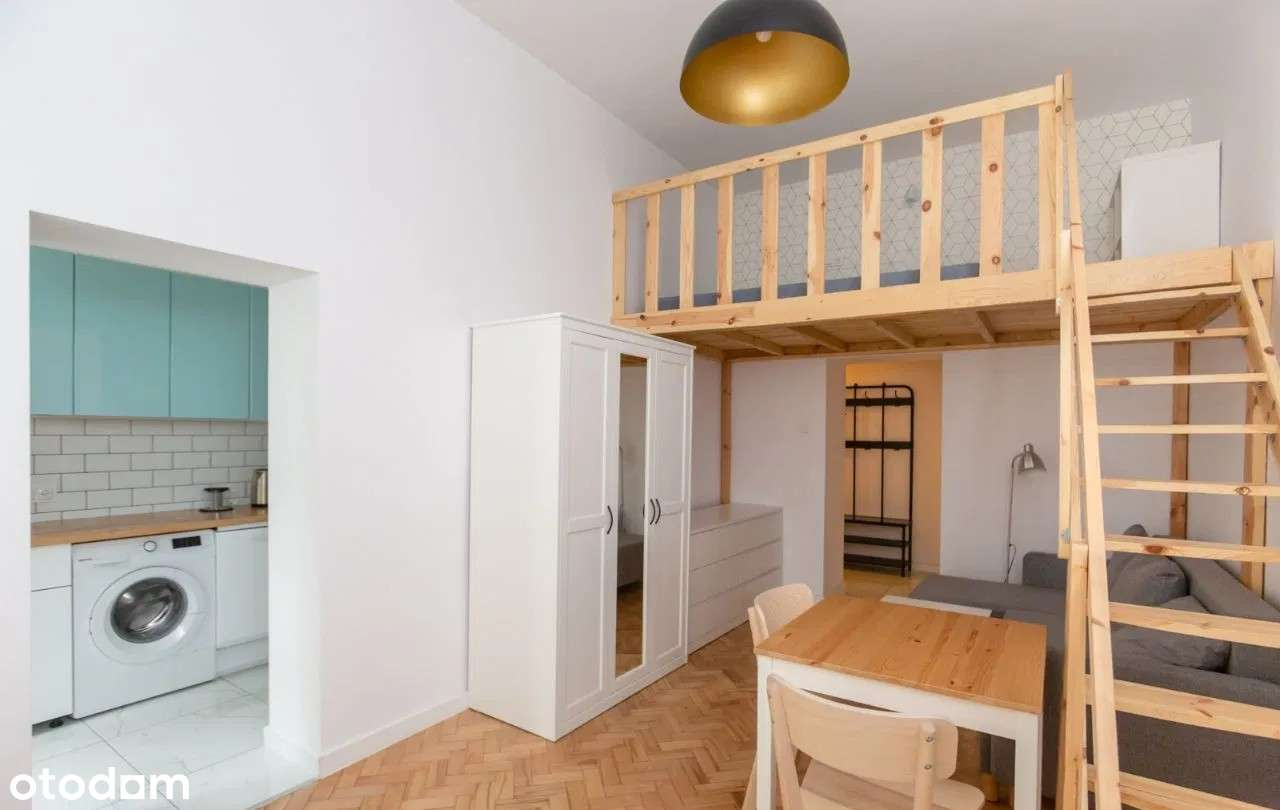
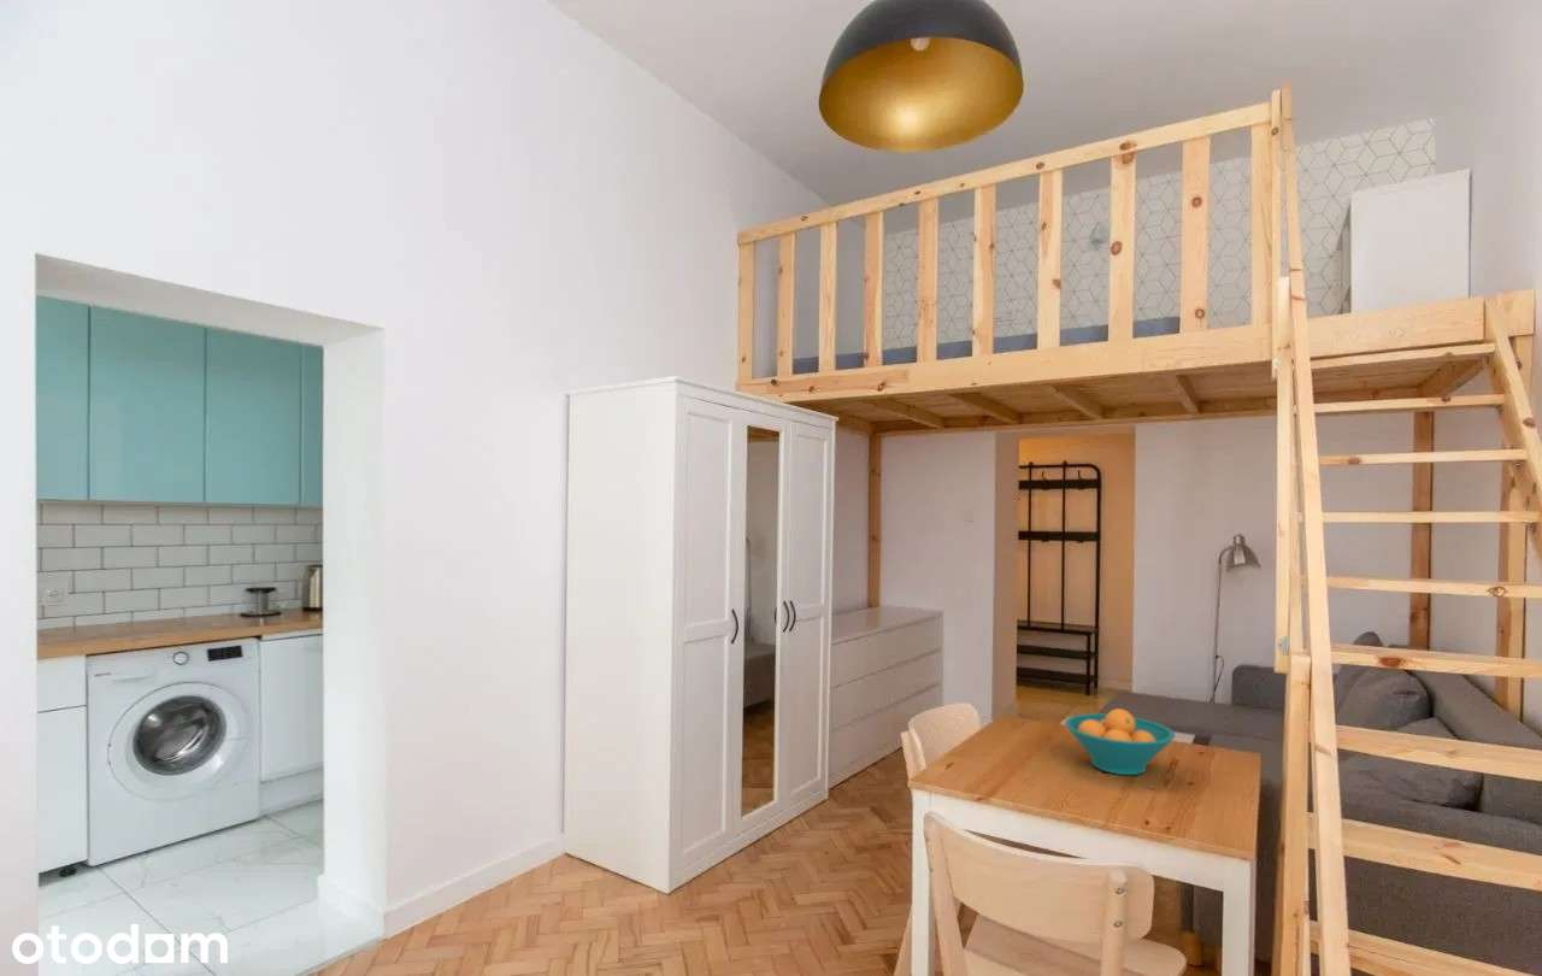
+ fruit bowl (1118, 737)
